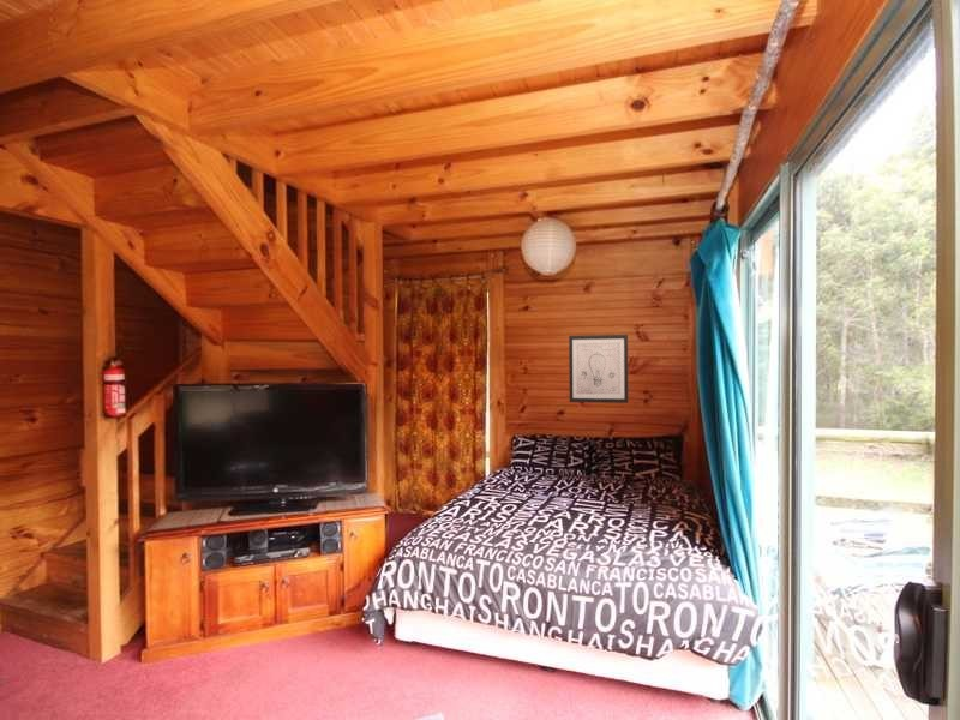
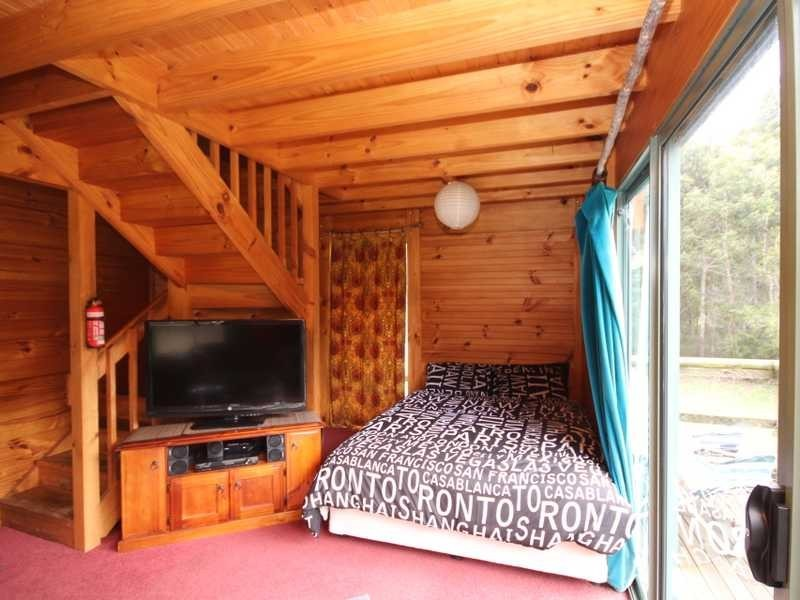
- wall art (598, 368)
